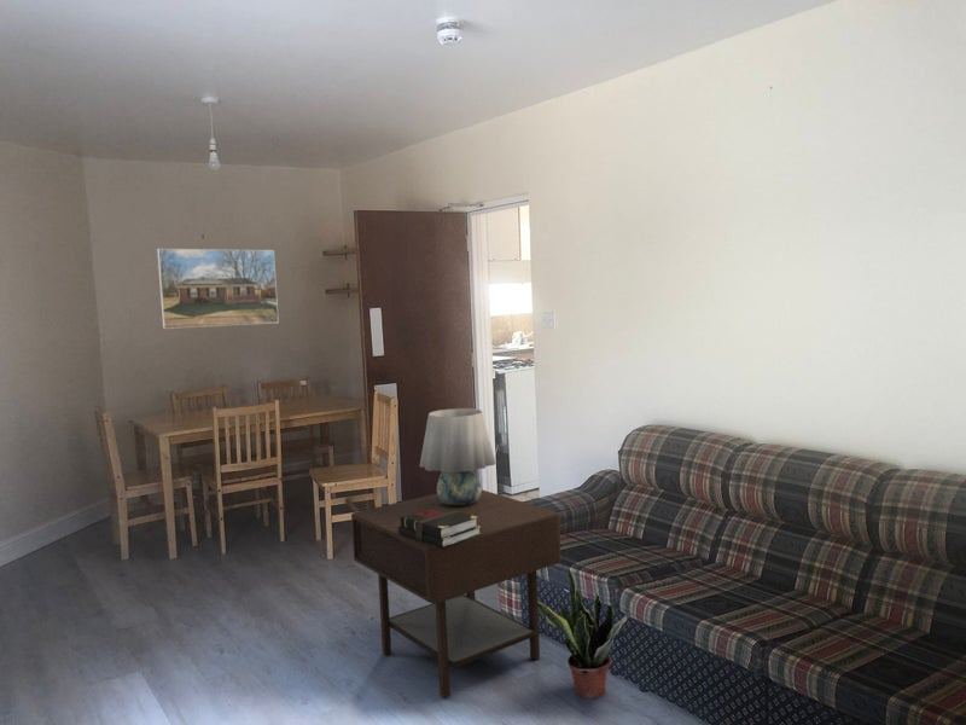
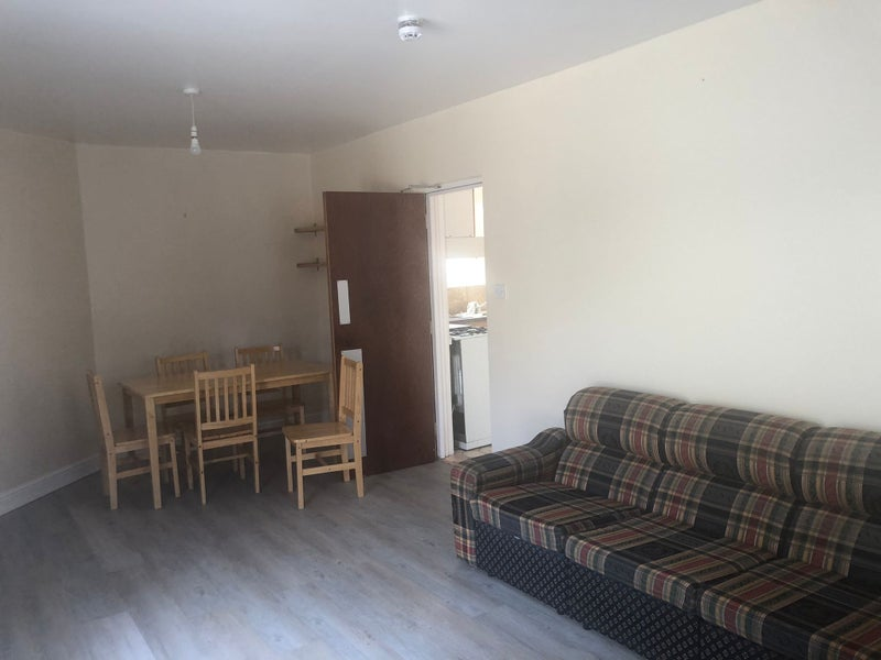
- table lamp (458, 457)
- book (438, 524)
- potted plant (583, 634)
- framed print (220, 288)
- side table (455, 585)
